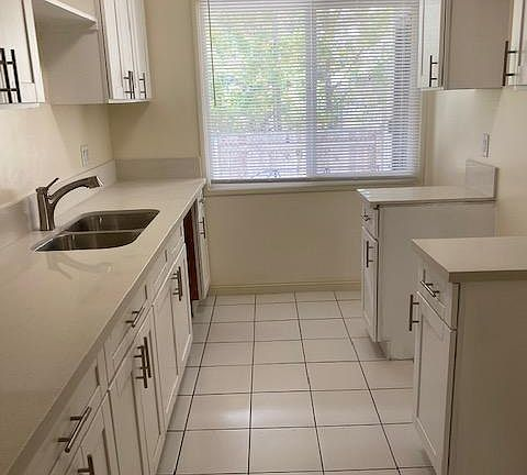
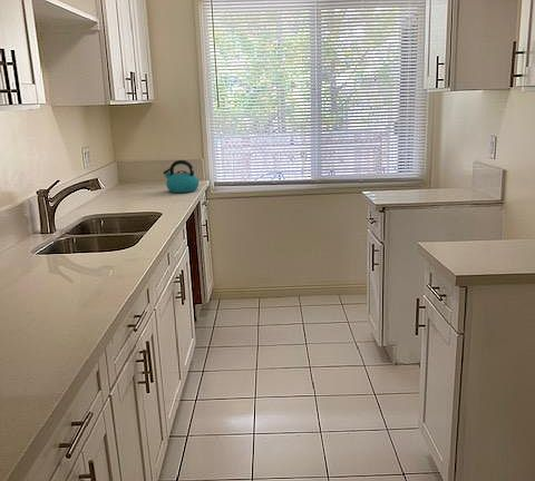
+ kettle (179, 175)
